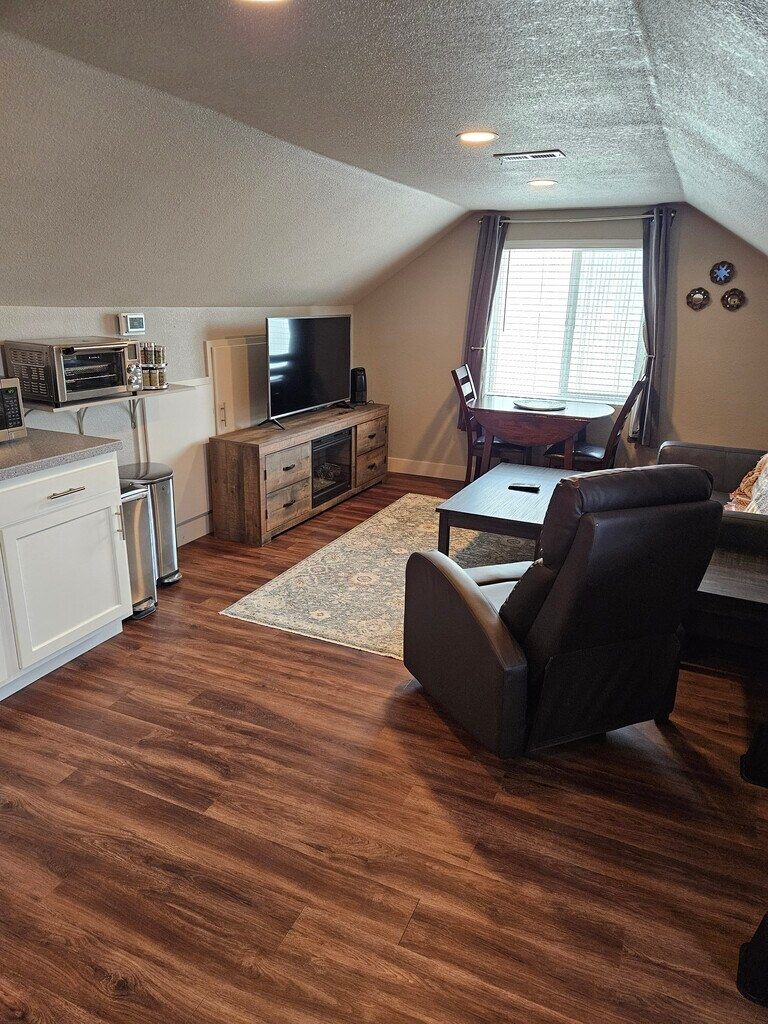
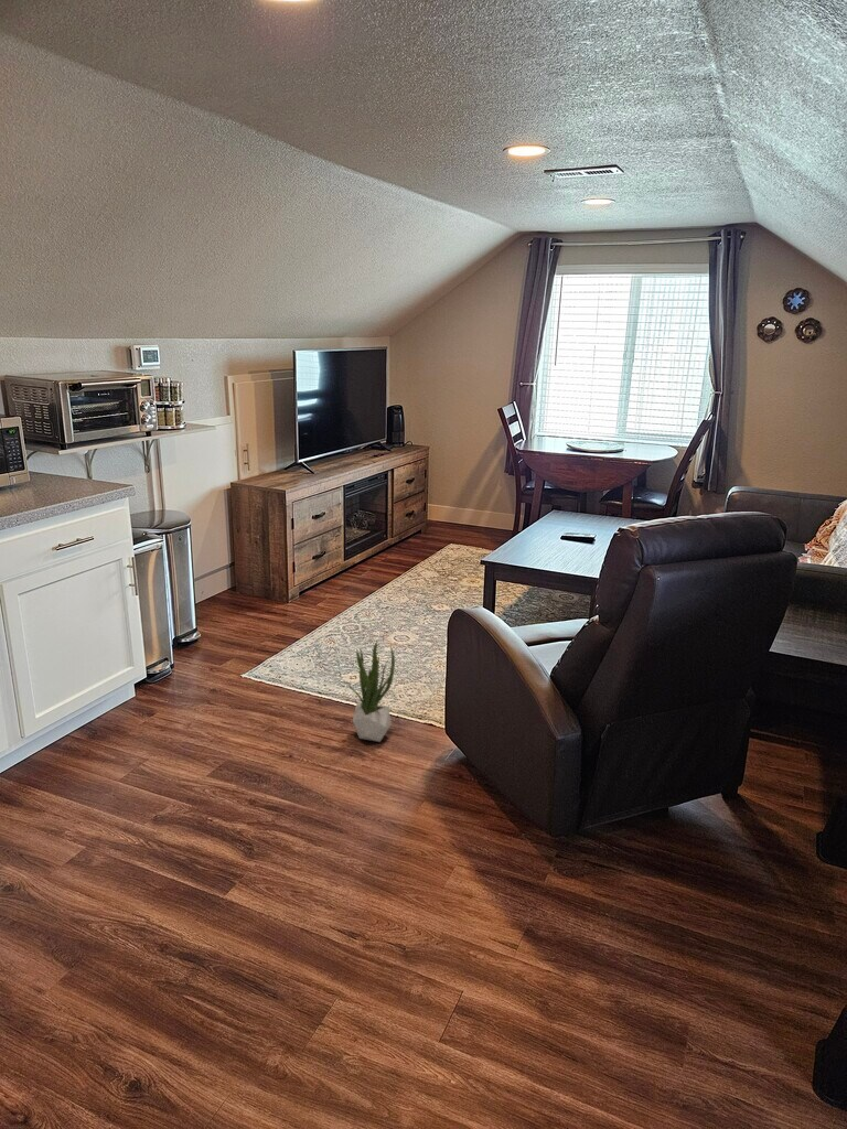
+ potted plant (374, 691)
